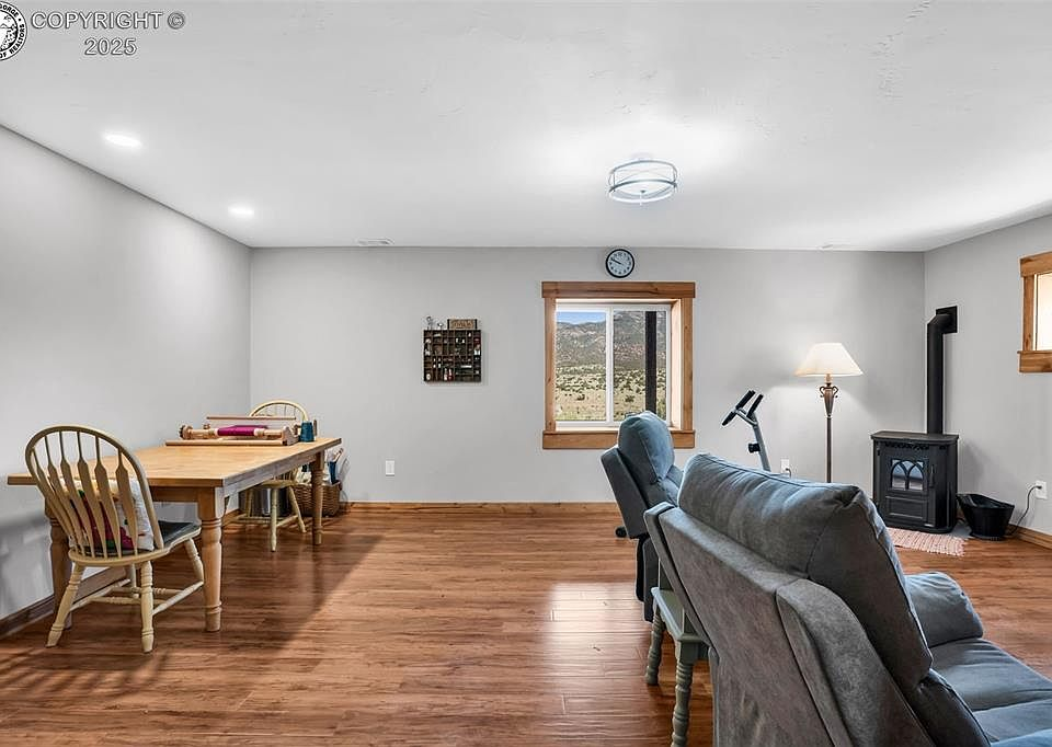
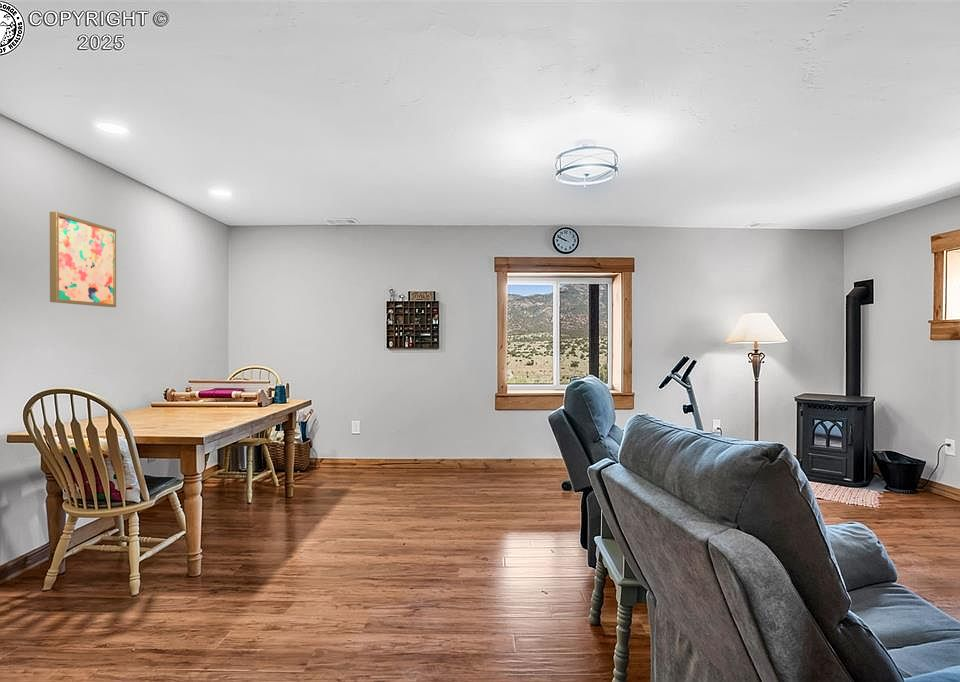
+ wall art (85, 263)
